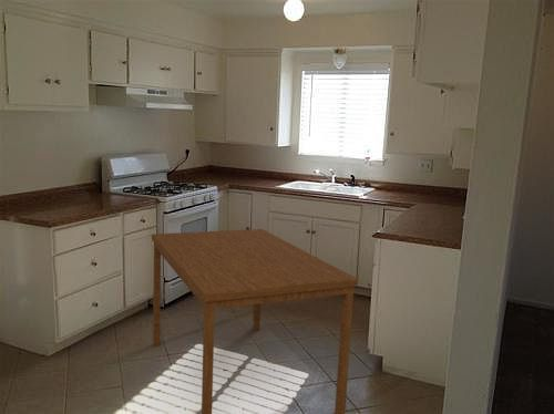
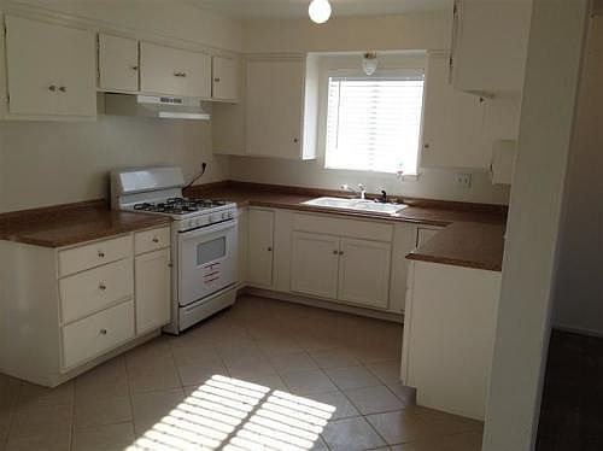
- dining table (238, 306)
